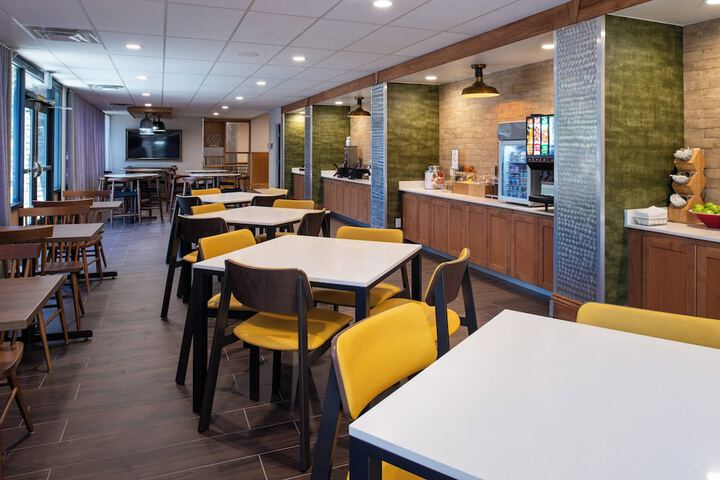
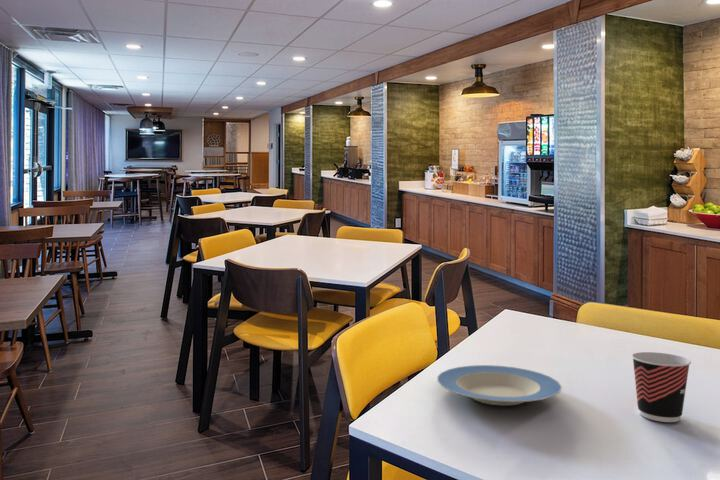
+ cup (660, 386)
+ plate (497, 388)
